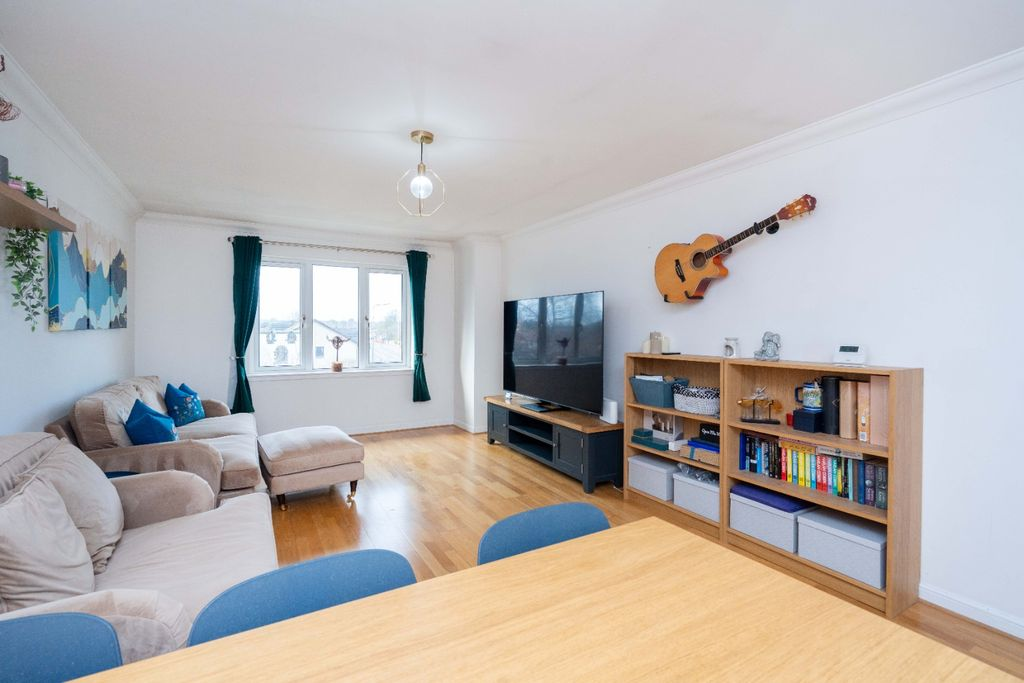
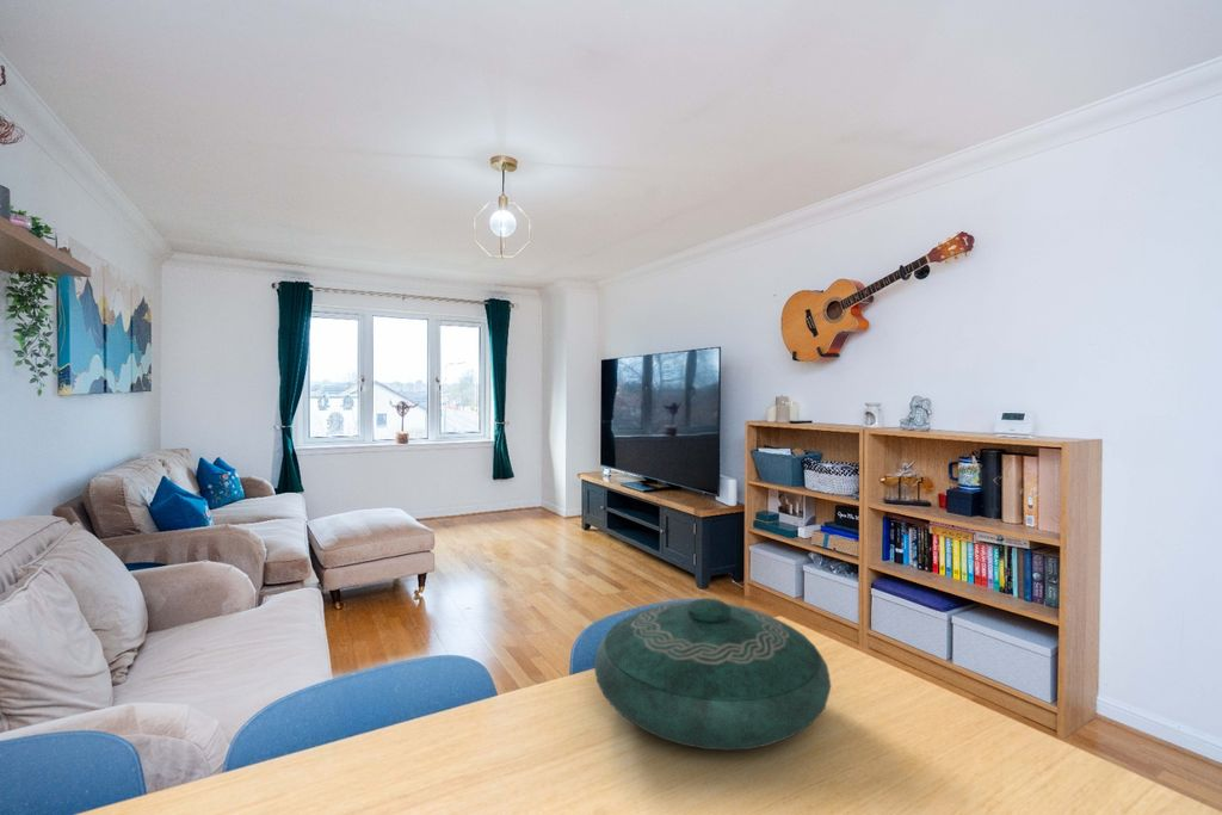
+ decorative bowl (708, 654)
